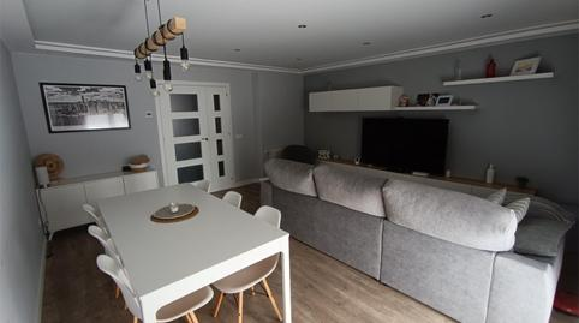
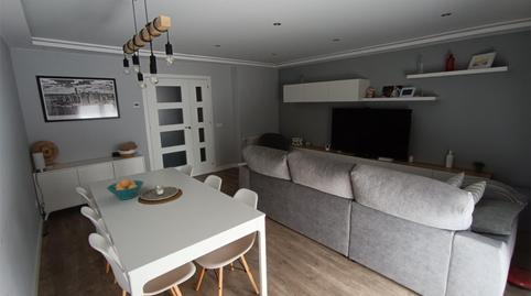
+ fruit bowl (126, 188)
